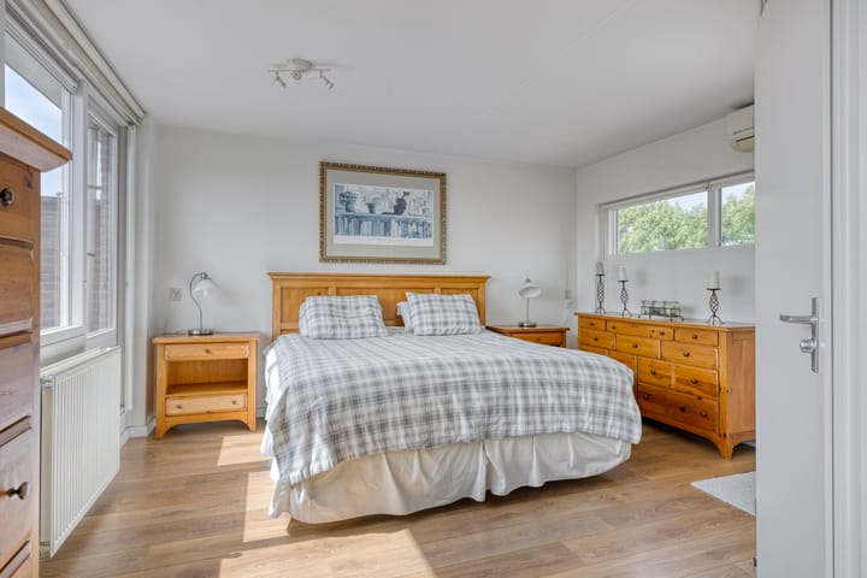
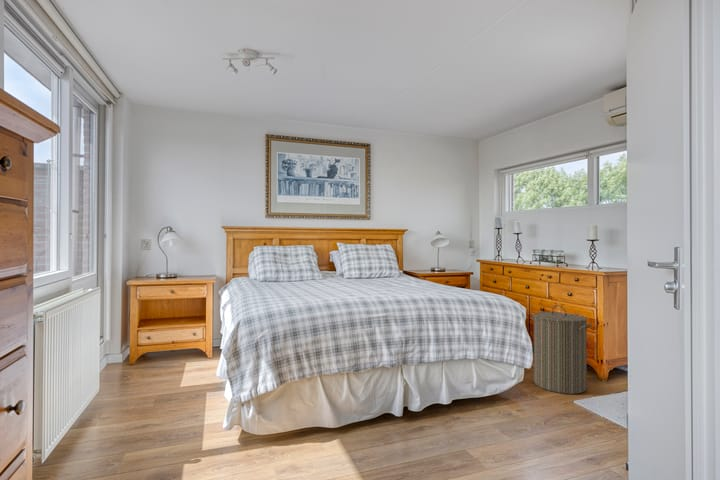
+ laundry hamper (559, 345)
